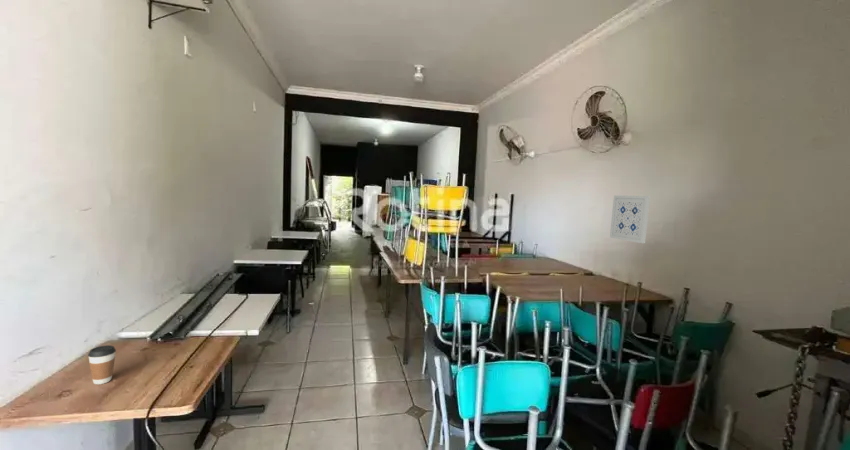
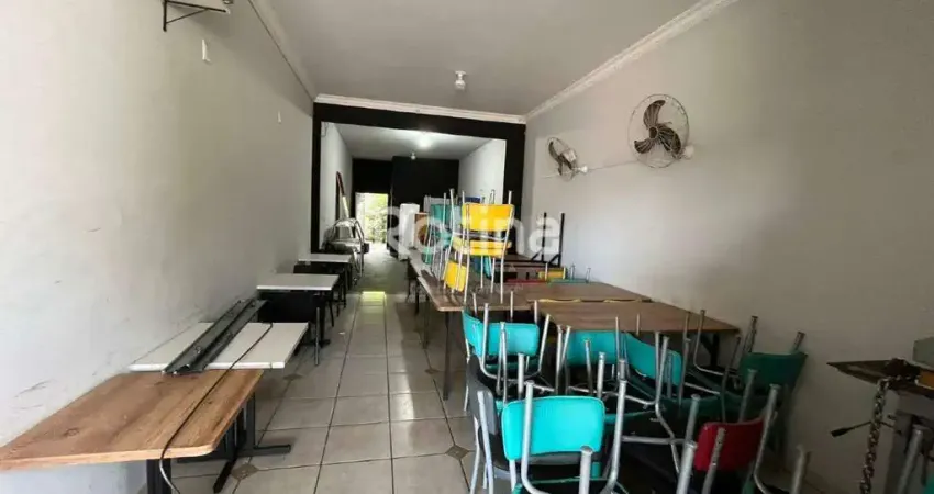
- wall art (628, 218)
- coffee cup (102, 364)
